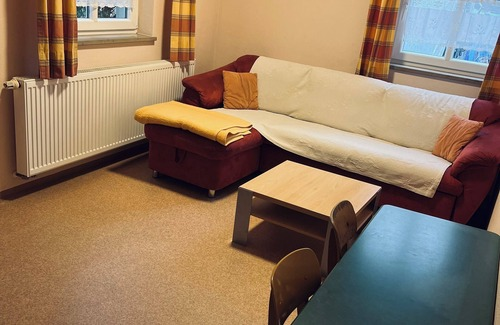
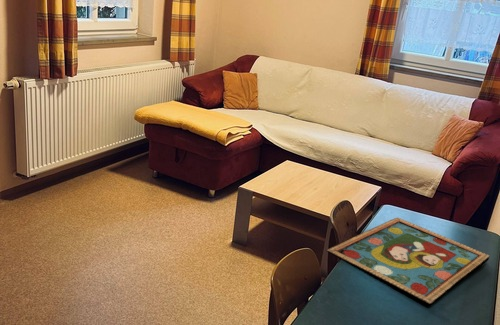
+ framed painting (410, 254)
